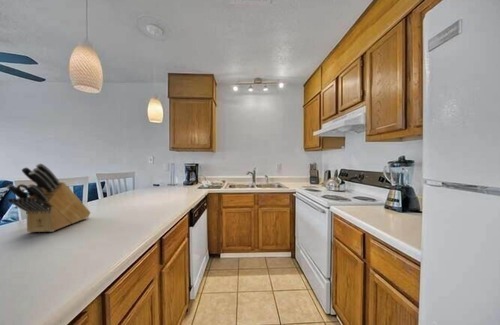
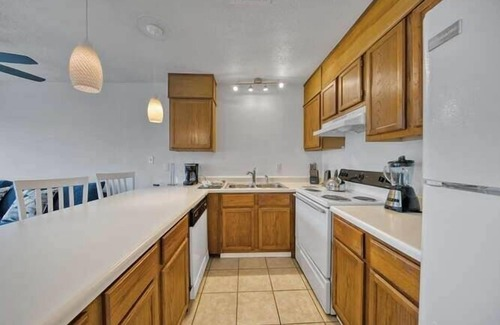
- knife block (54, 195)
